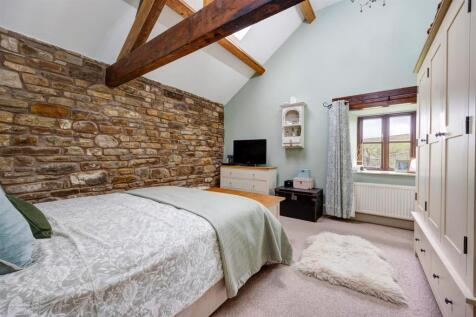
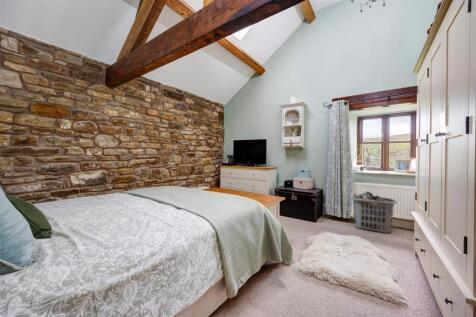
+ clothes hamper (372, 210)
